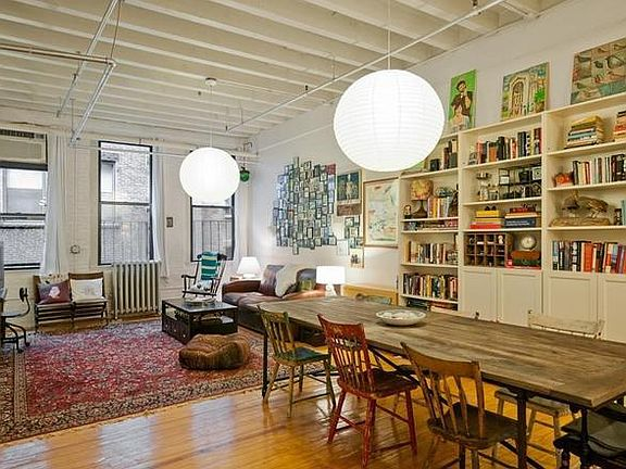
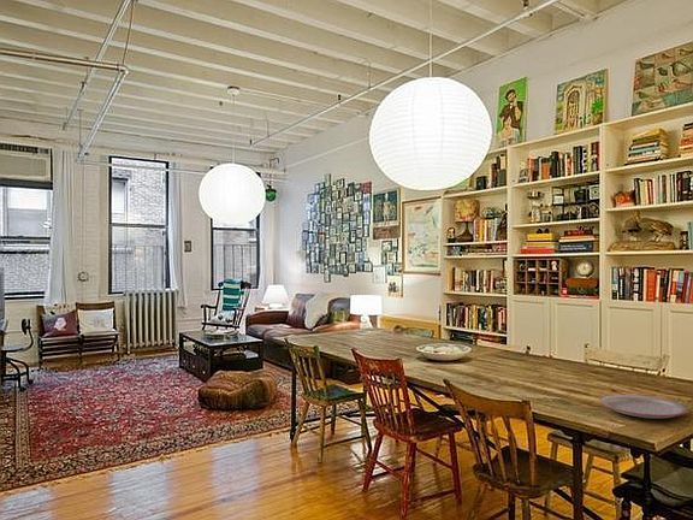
+ plate (642, 407)
